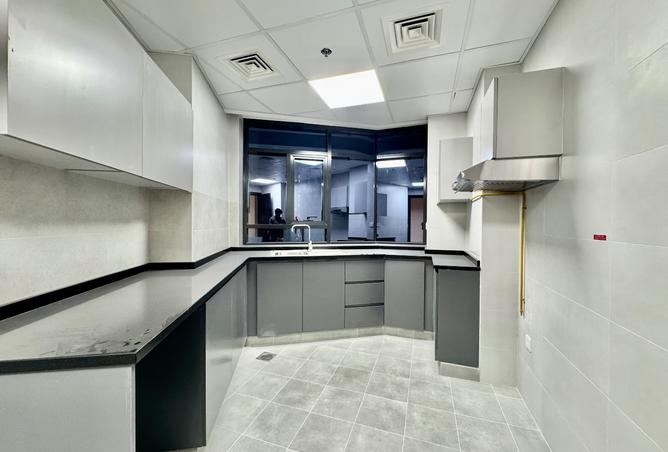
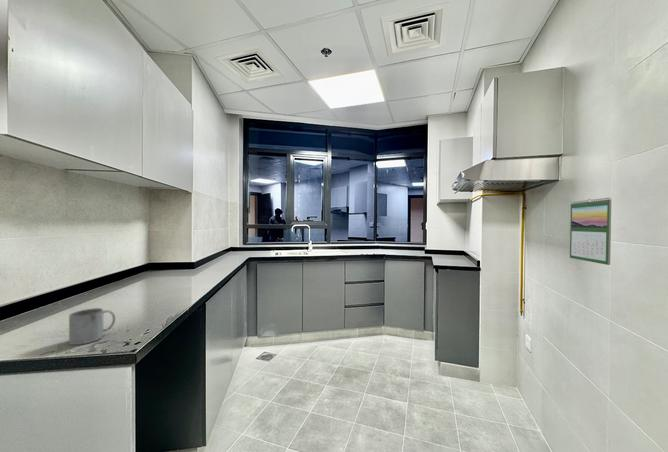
+ mug (93, 324)
+ calendar (588, 230)
